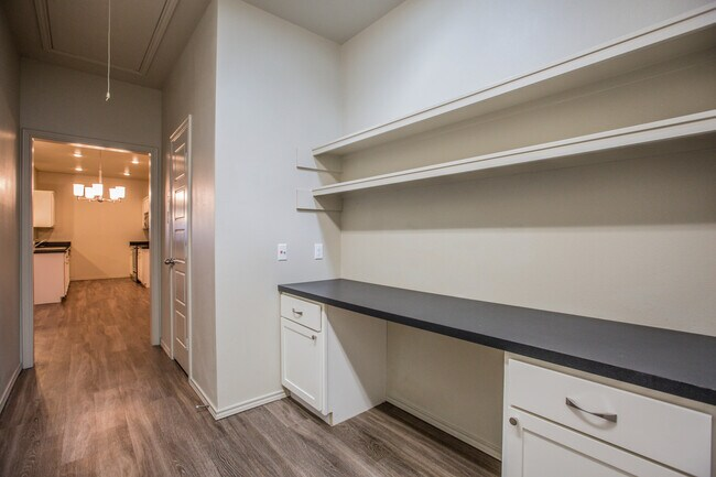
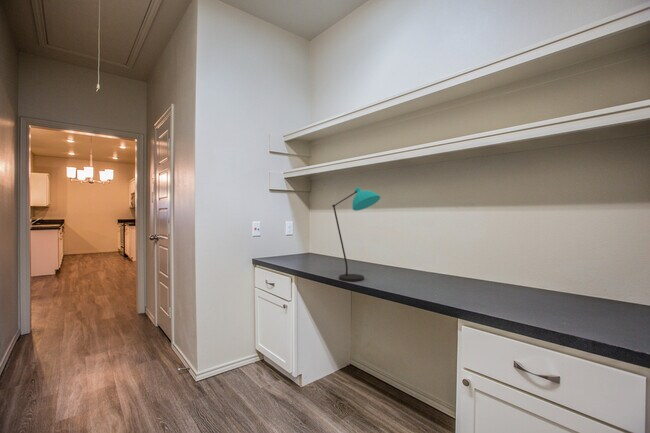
+ desk lamp (341, 237)
